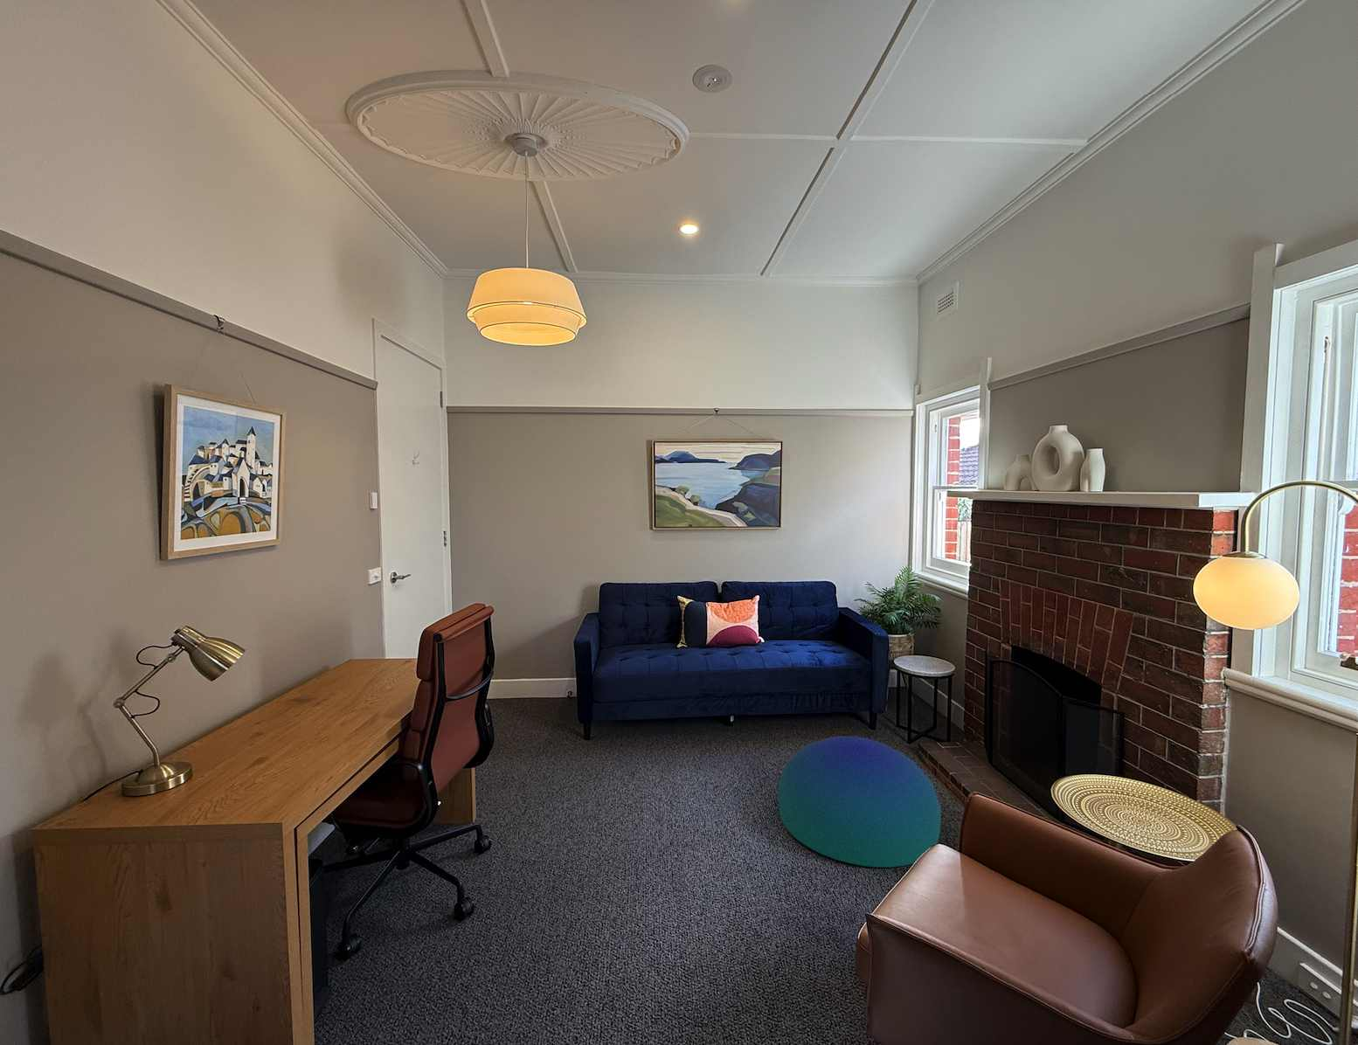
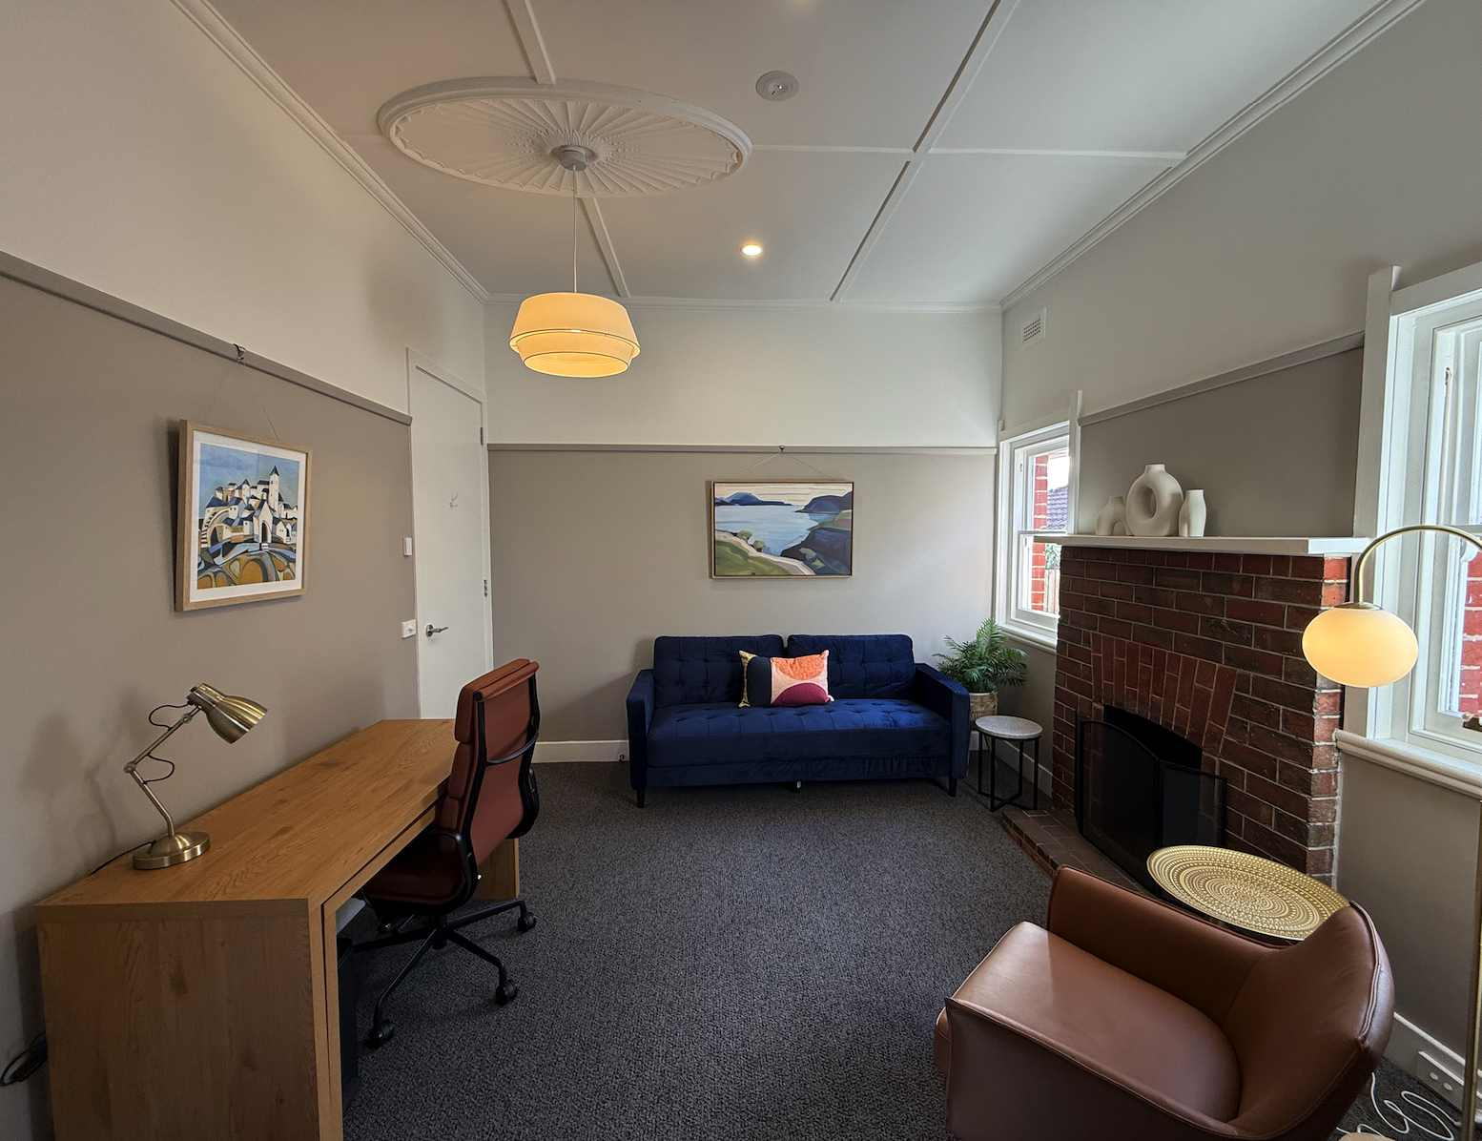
- pouf (856, 782)
